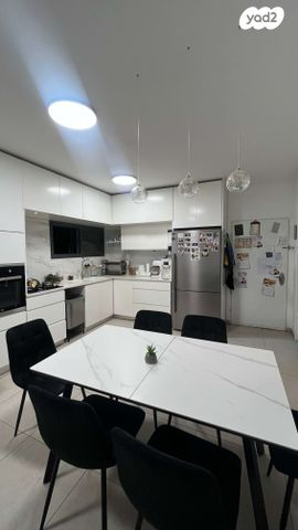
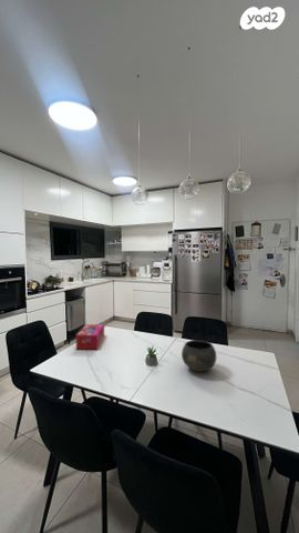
+ bowl (198, 356)
+ tissue box (91, 335)
